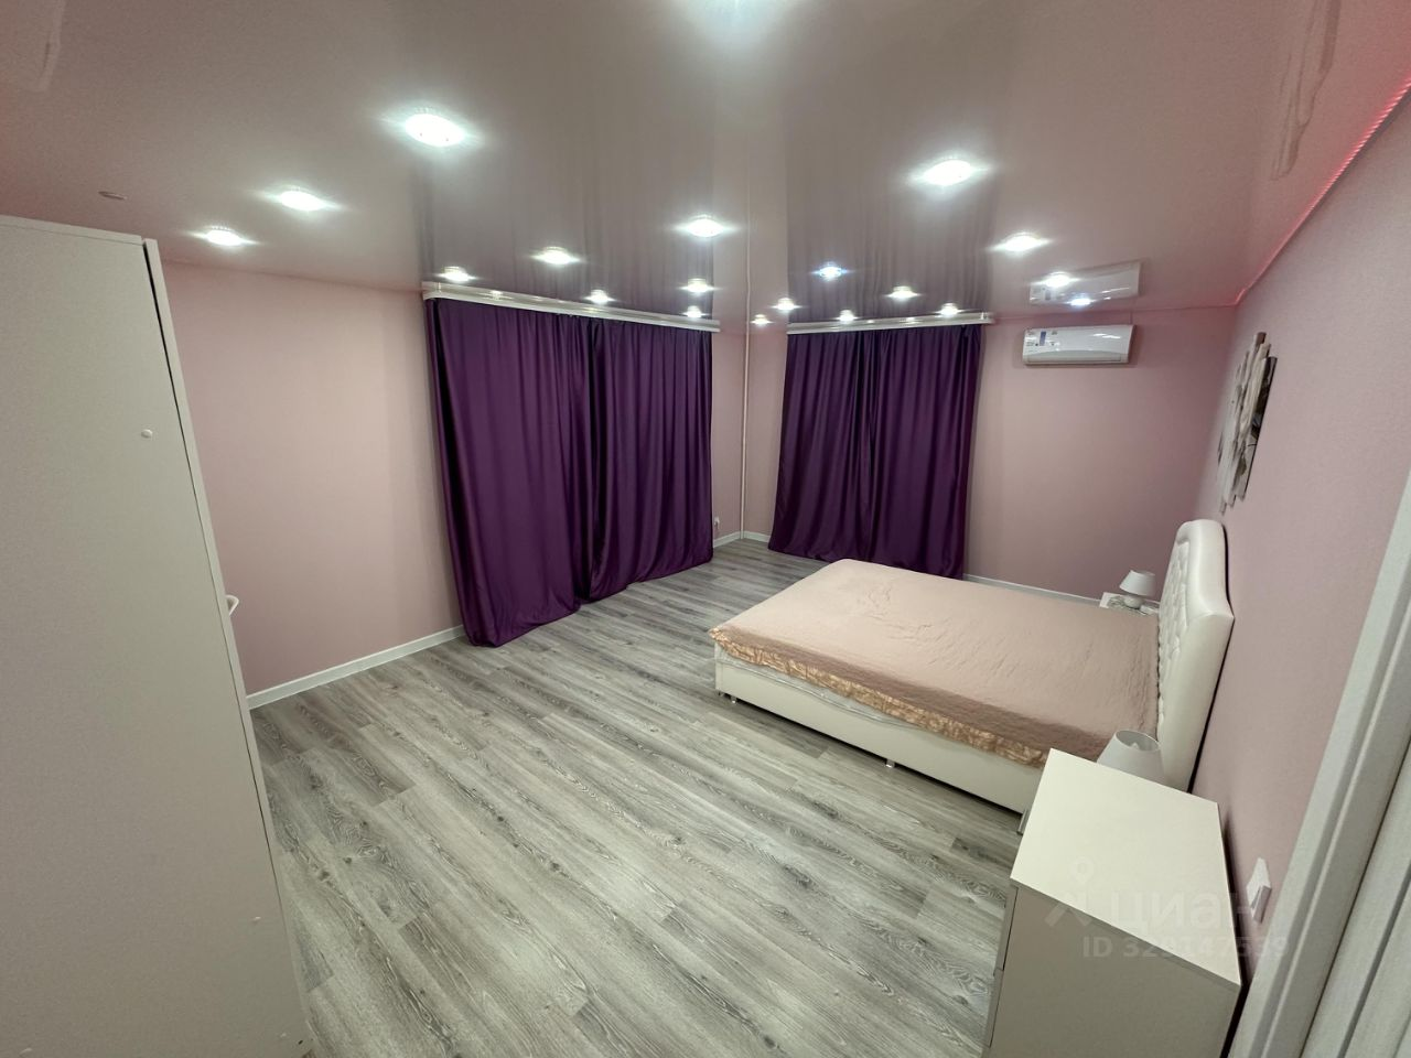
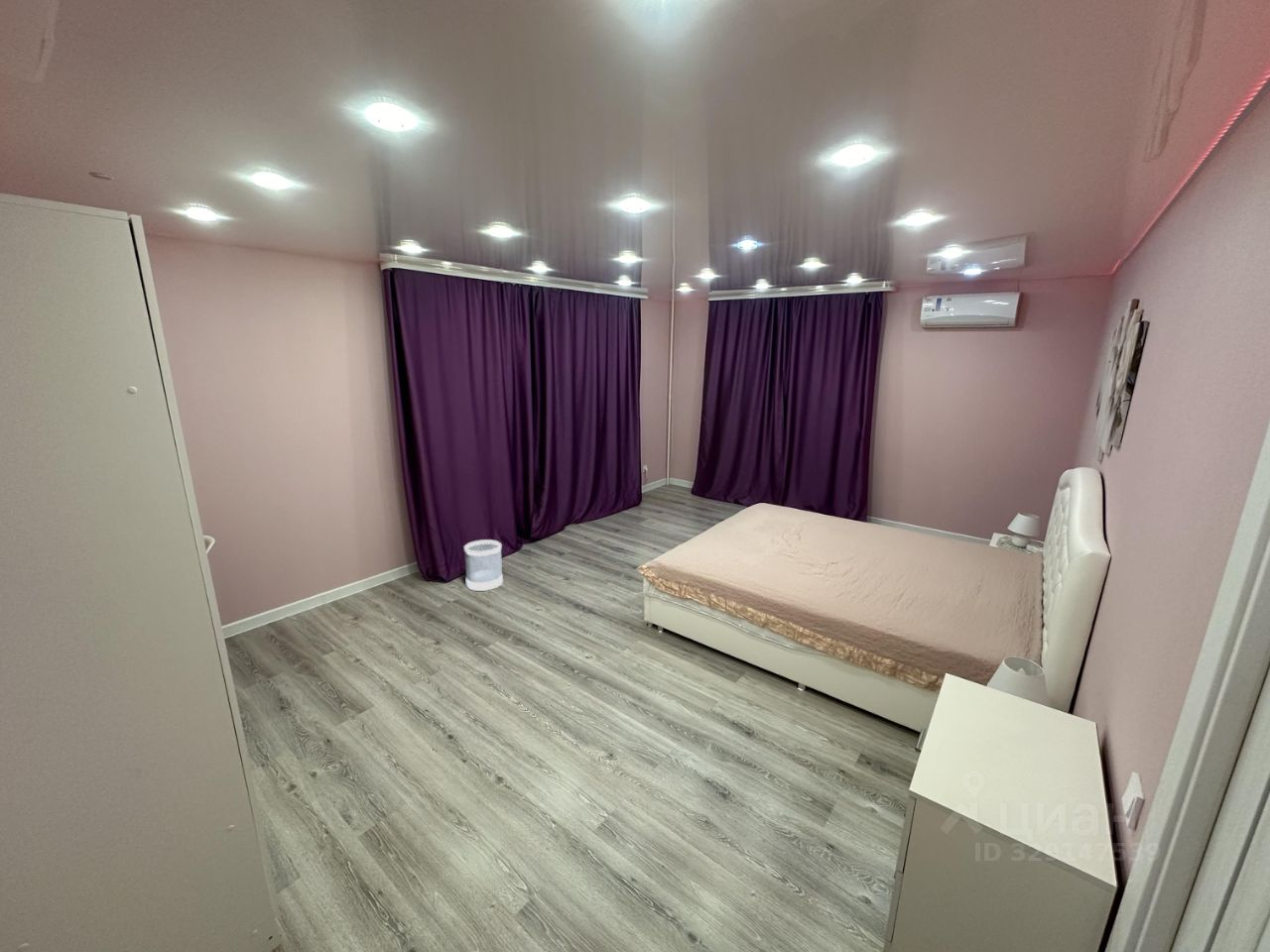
+ wastebasket (483, 564)
